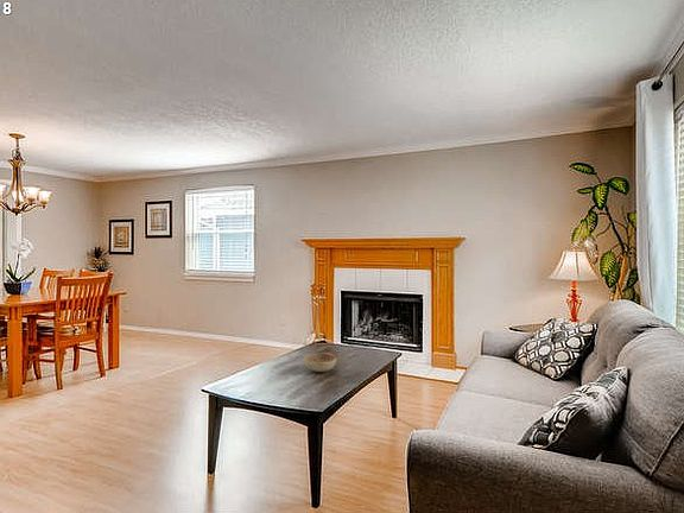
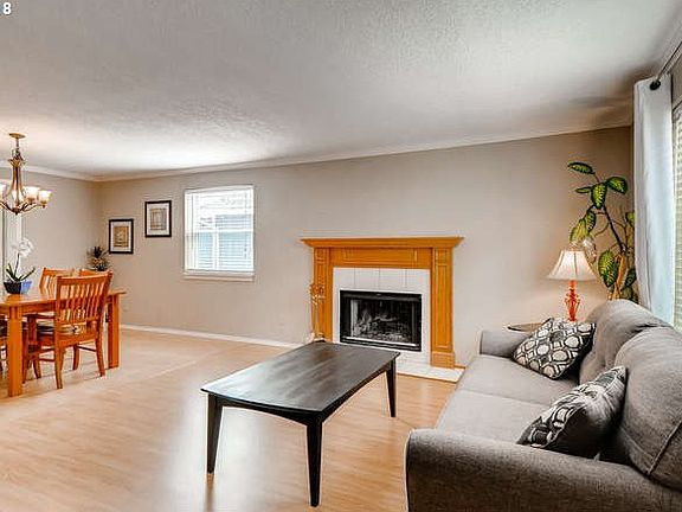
- decorative bowl (319, 363)
